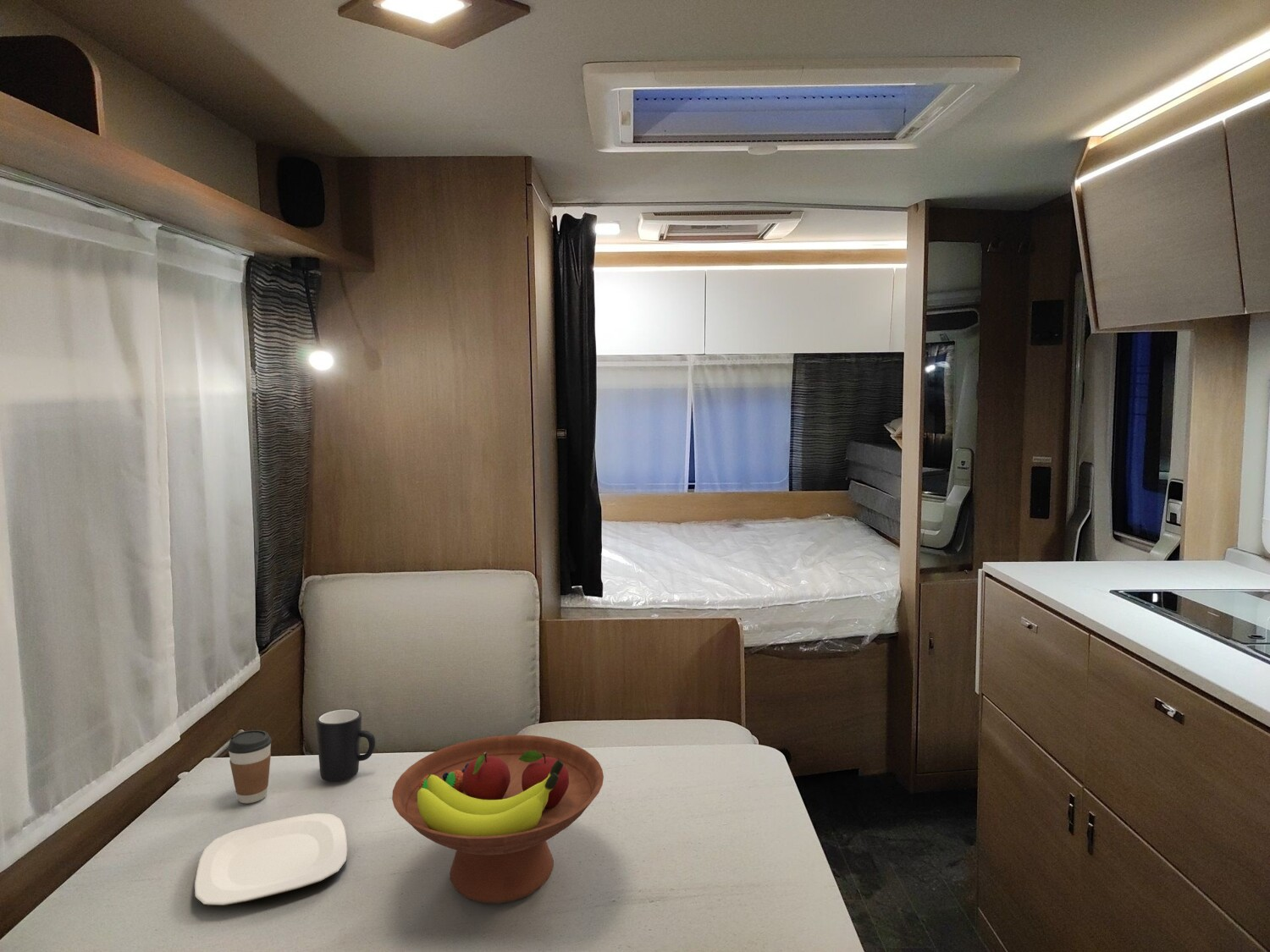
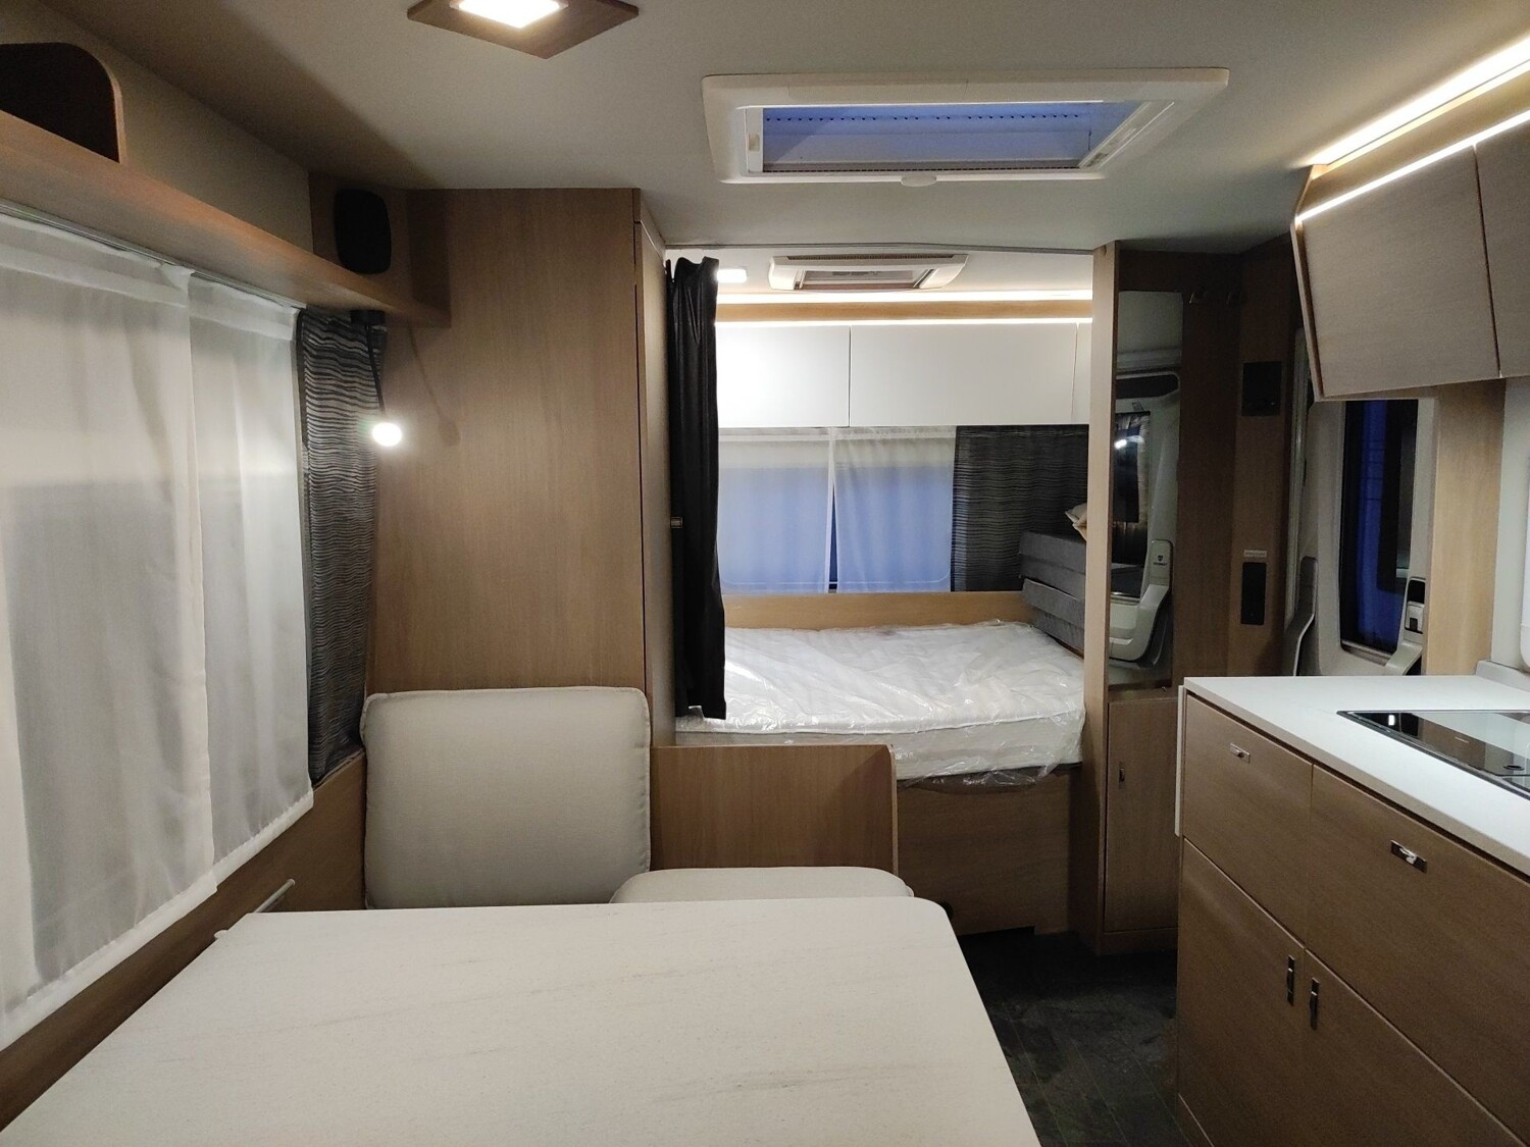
- mug (347, 745)
- plate (274, 857)
- coffee cup (251, 767)
- fruit bowl (500, 808)
